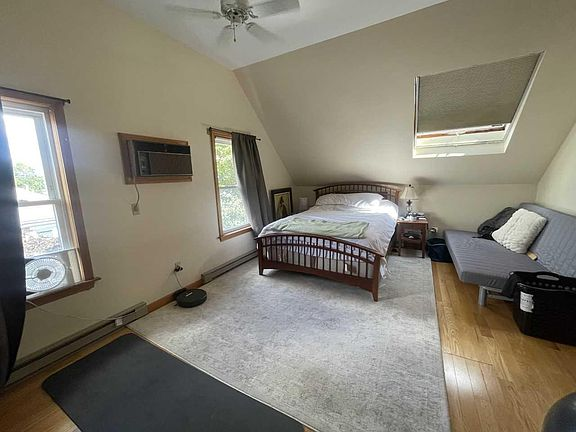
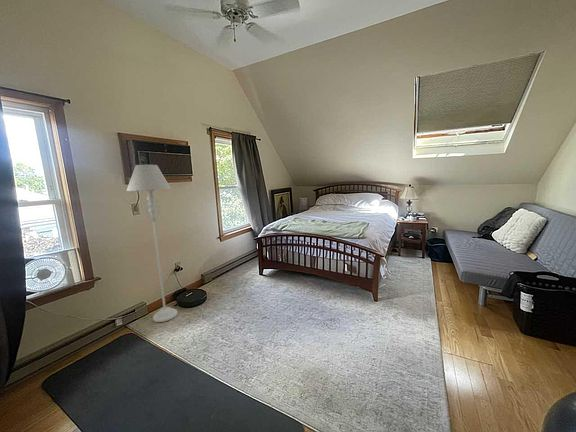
+ floor lamp (156, 244)
